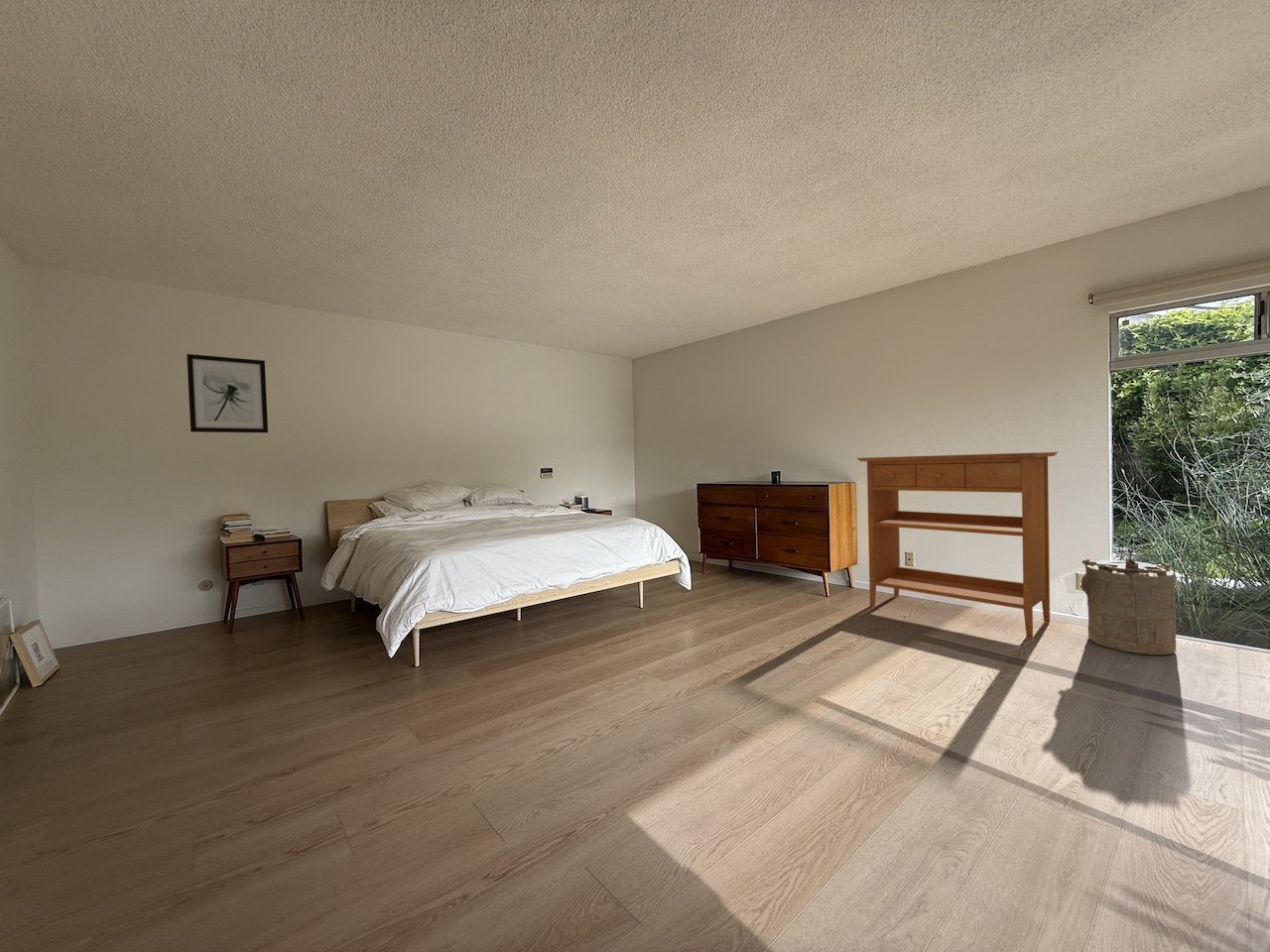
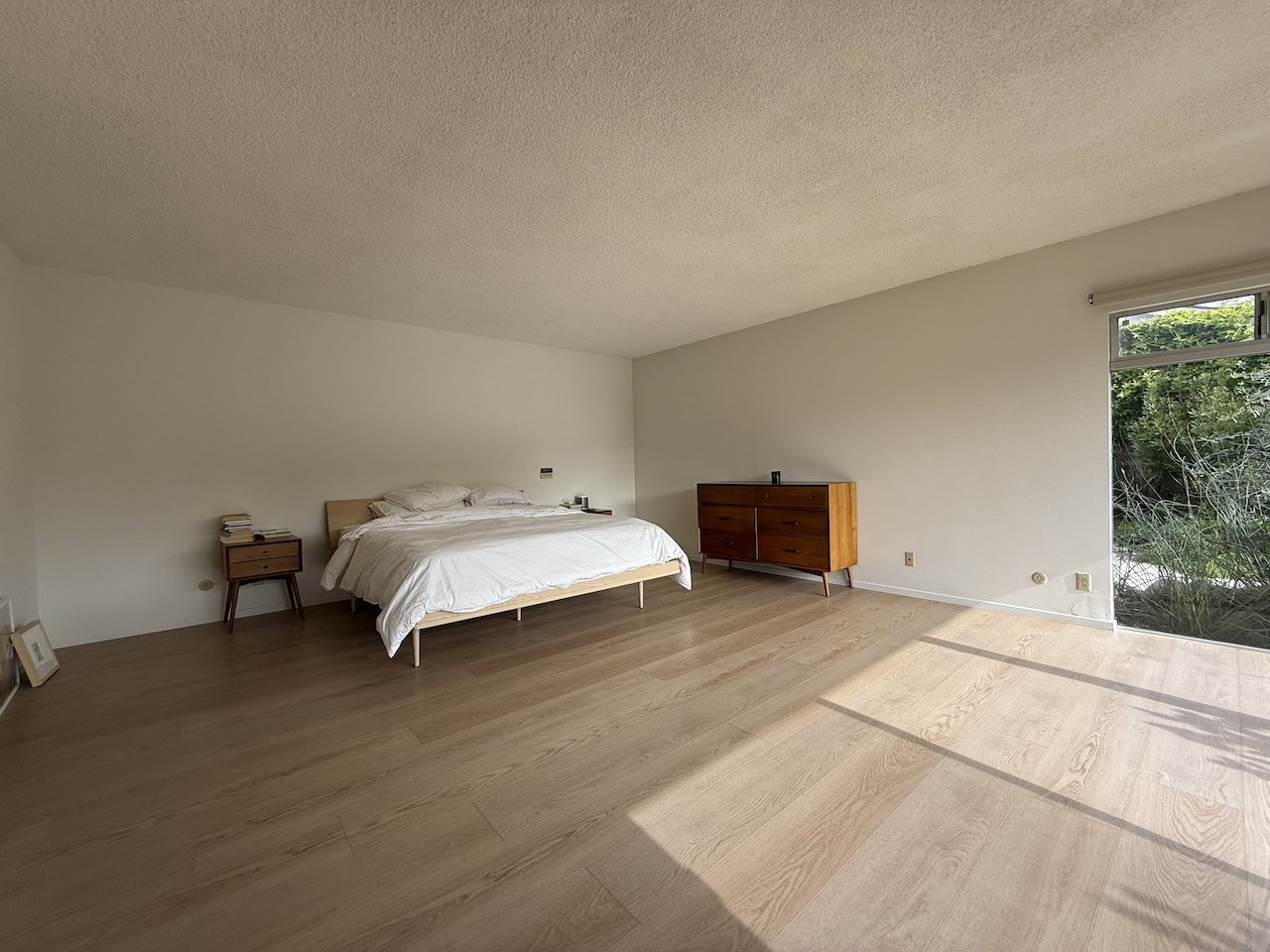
- wall art (228, 395)
- console table (951, 531)
- laundry hamper (1125, 600)
